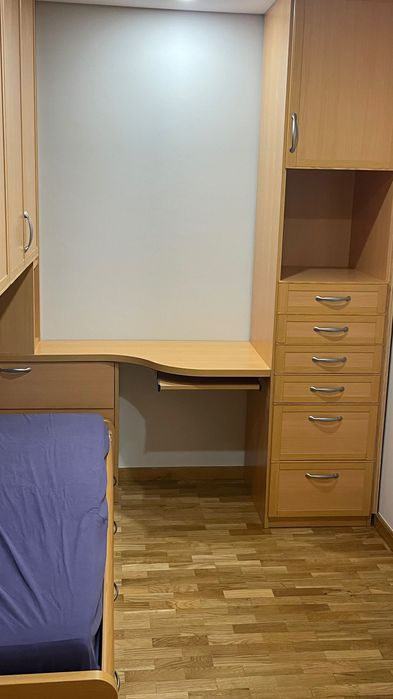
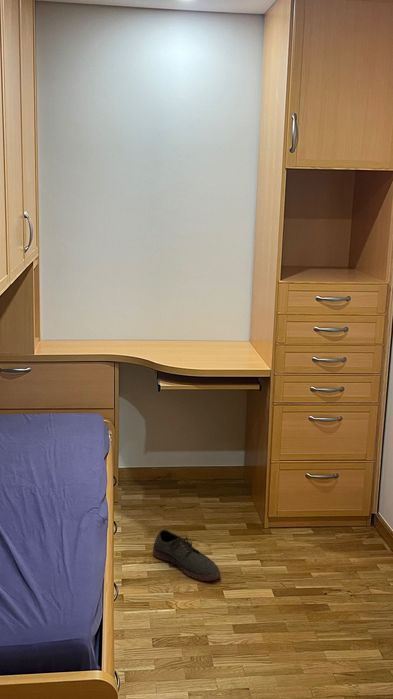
+ shoe (186, 552)
